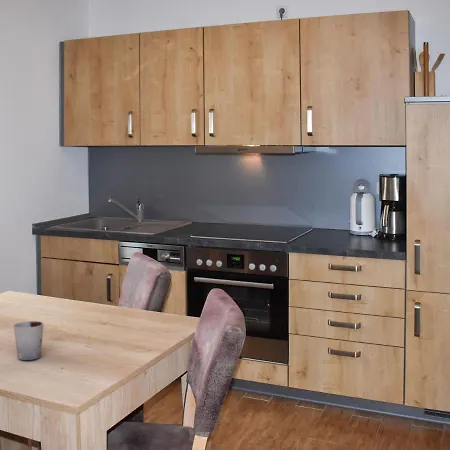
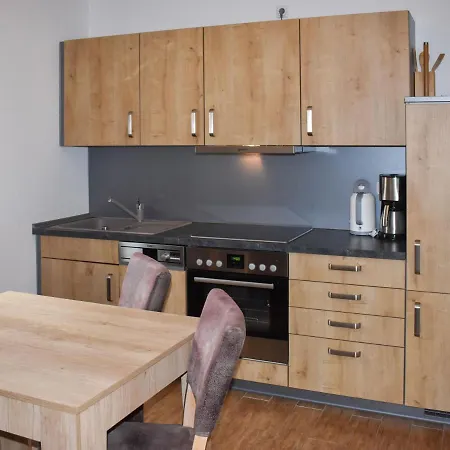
- cup (29, 339)
